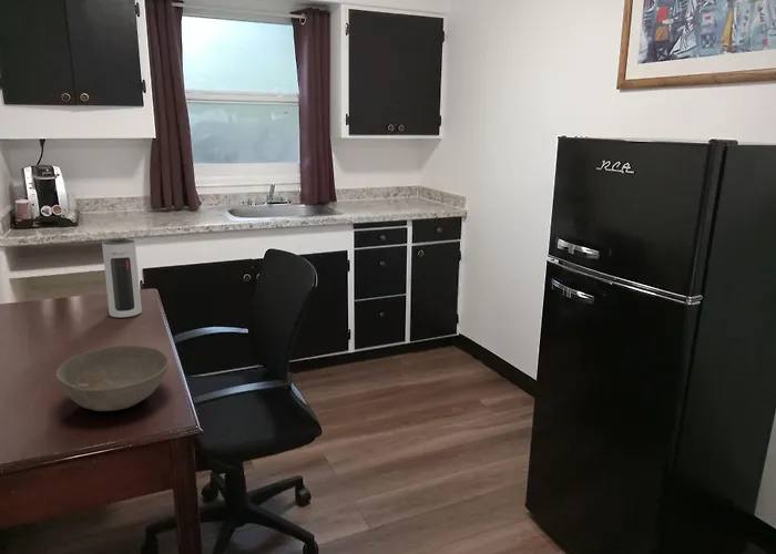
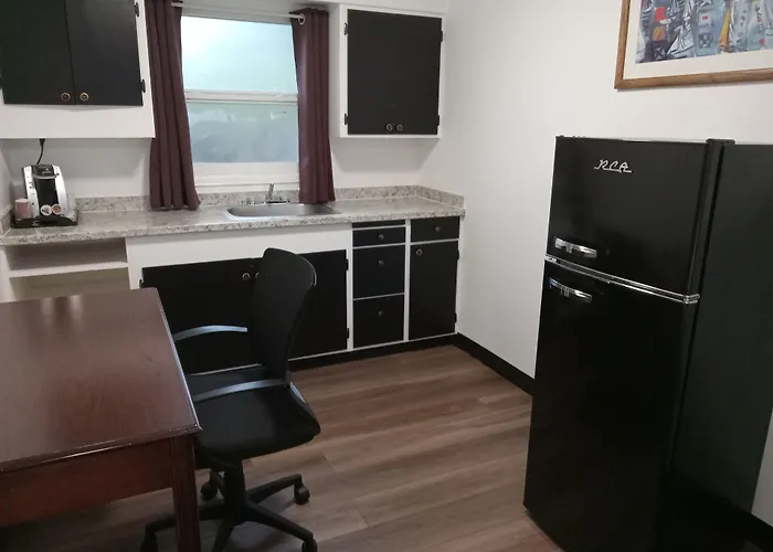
- speaker (122, 277)
- bowl (115, 382)
